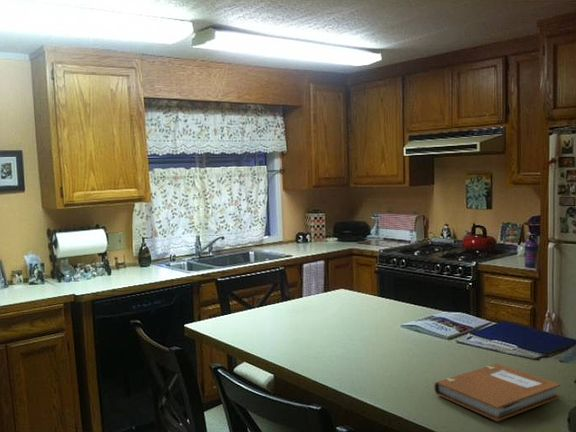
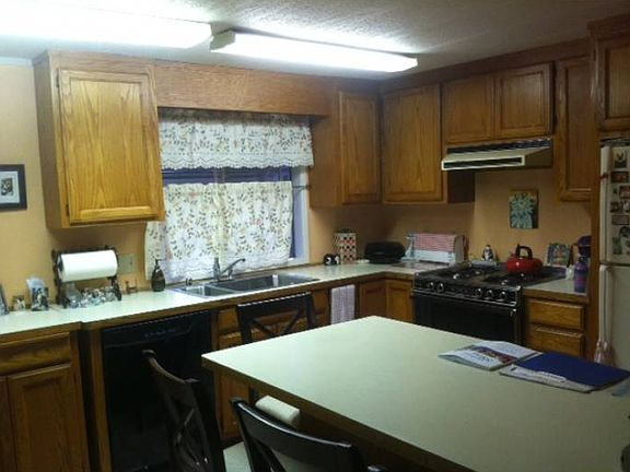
- notebook (497, 388)
